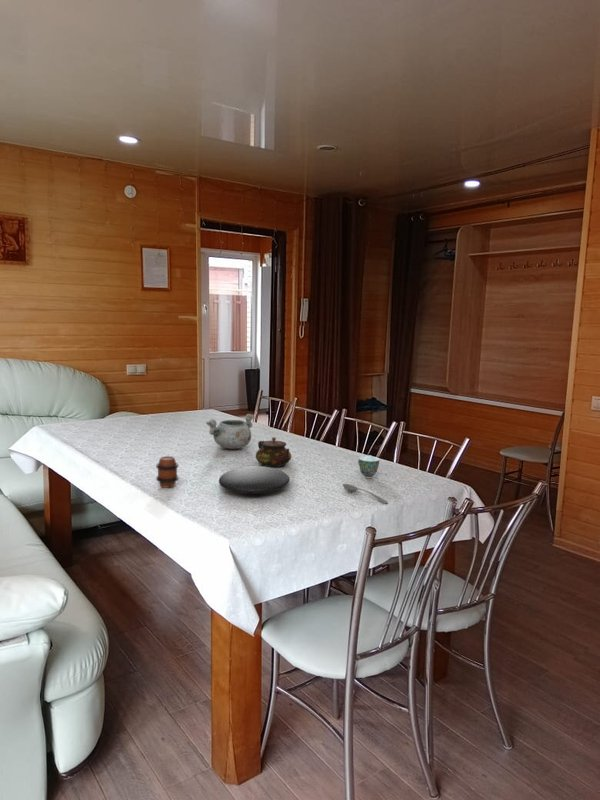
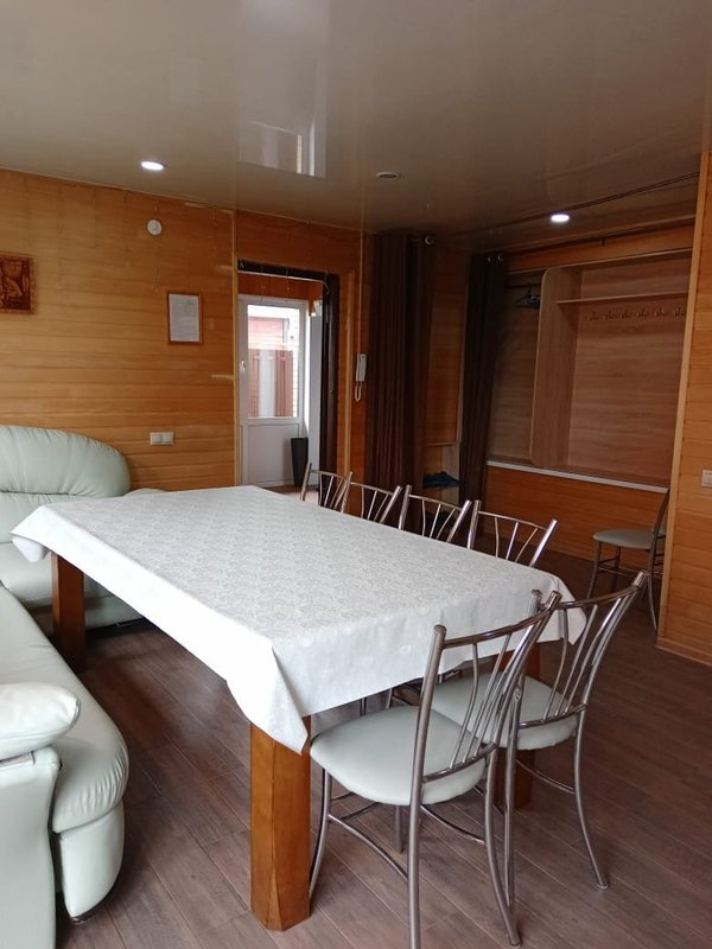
- plate (254, 479)
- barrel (167, 471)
- decorative bowl (231, 431)
- teacup (367, 465)
- soupspoon (365, 491)
- teapot (273, 451)
